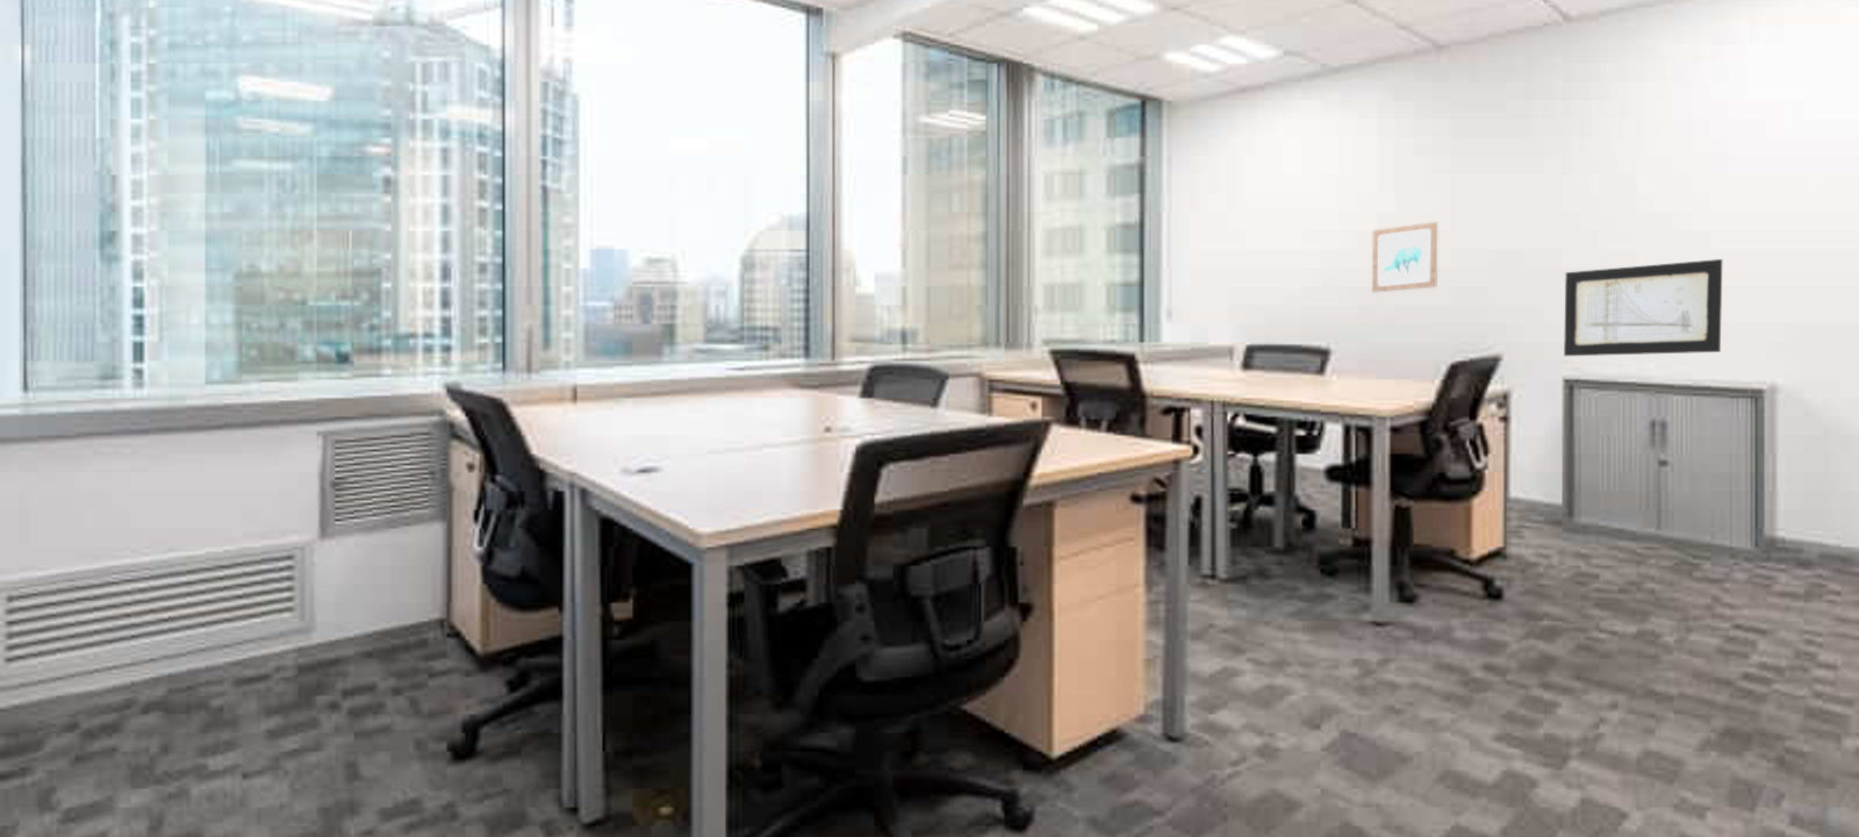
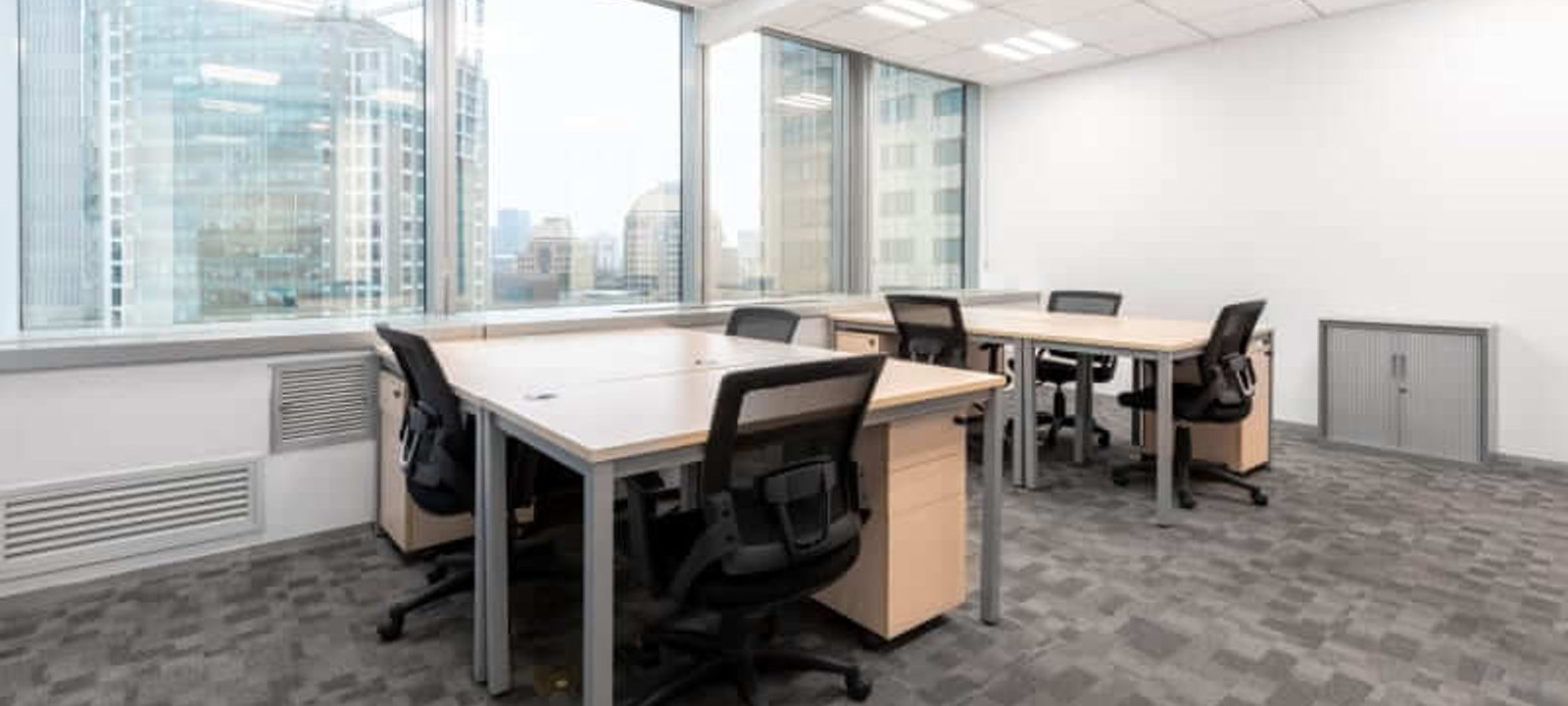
- wall art (1404, 258)
- wall art (1638, 309)
